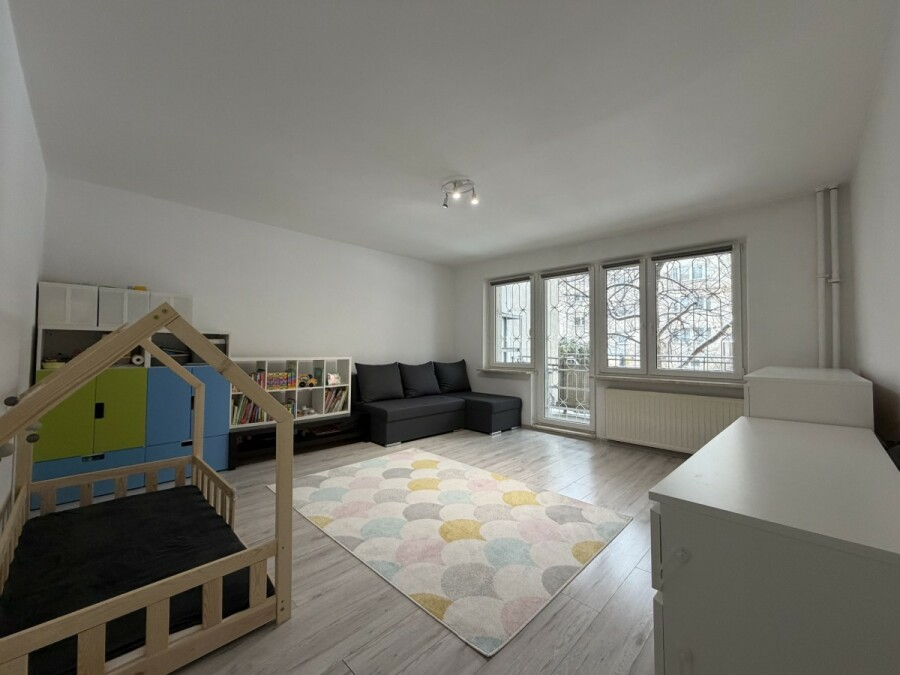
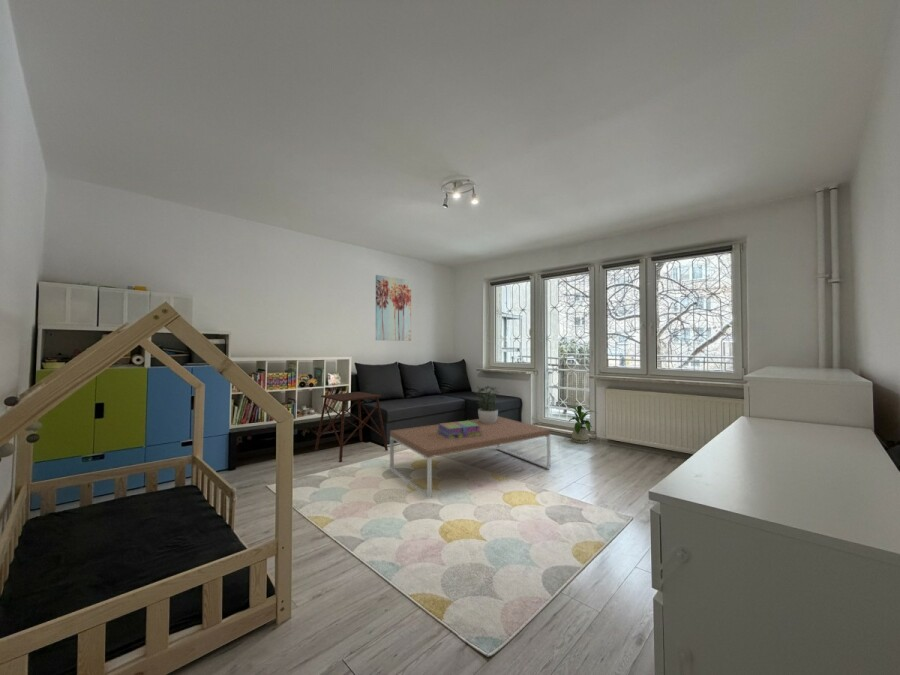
+ wall art (394, 309)
+ stack of books (459, 428)
+ house plant (582, 422)
+ coffee table (470, 449)
+ side table (351, 422)
+ potted plant (487, 402)
